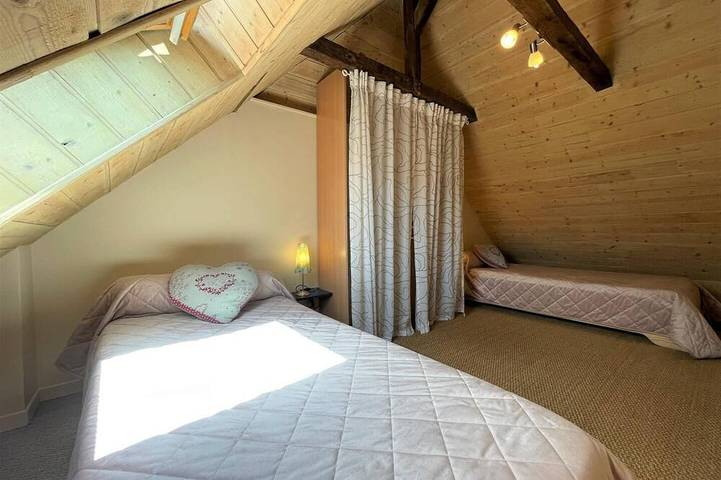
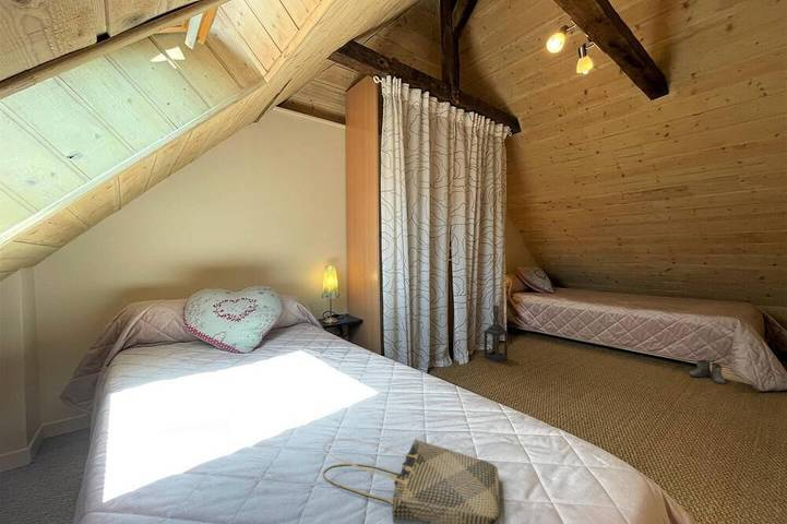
+ boots (707, 370)
+ lantern (496, 332)
+ tote bag (405, 471)
